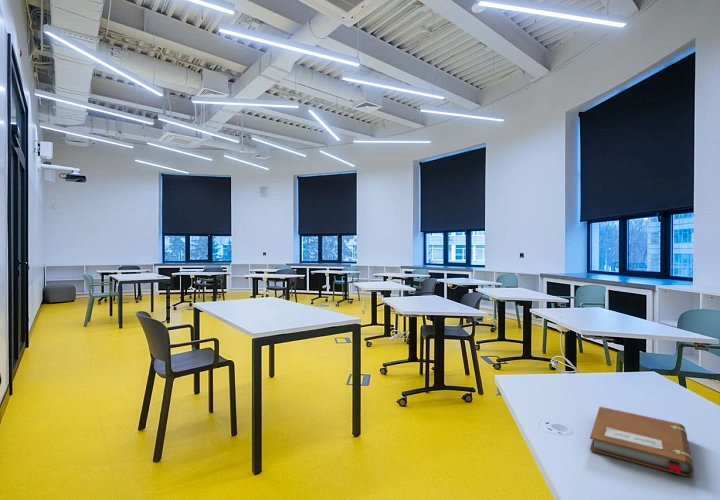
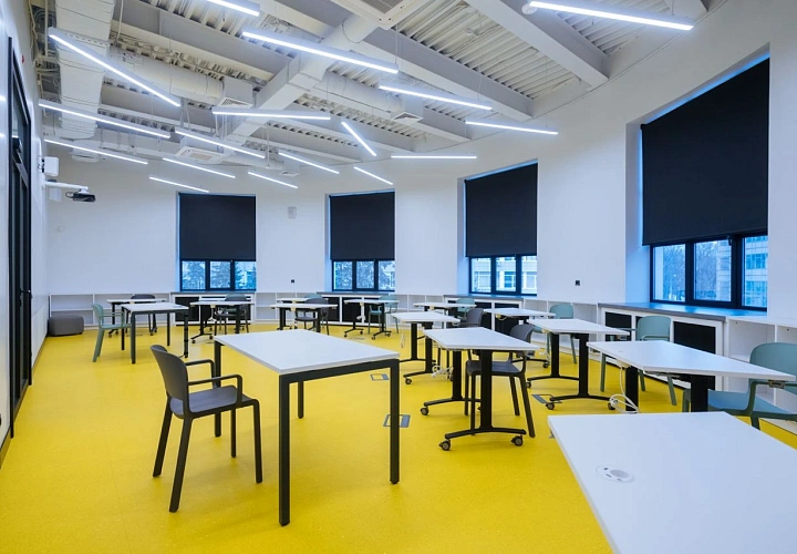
- notebook (639, 438)
